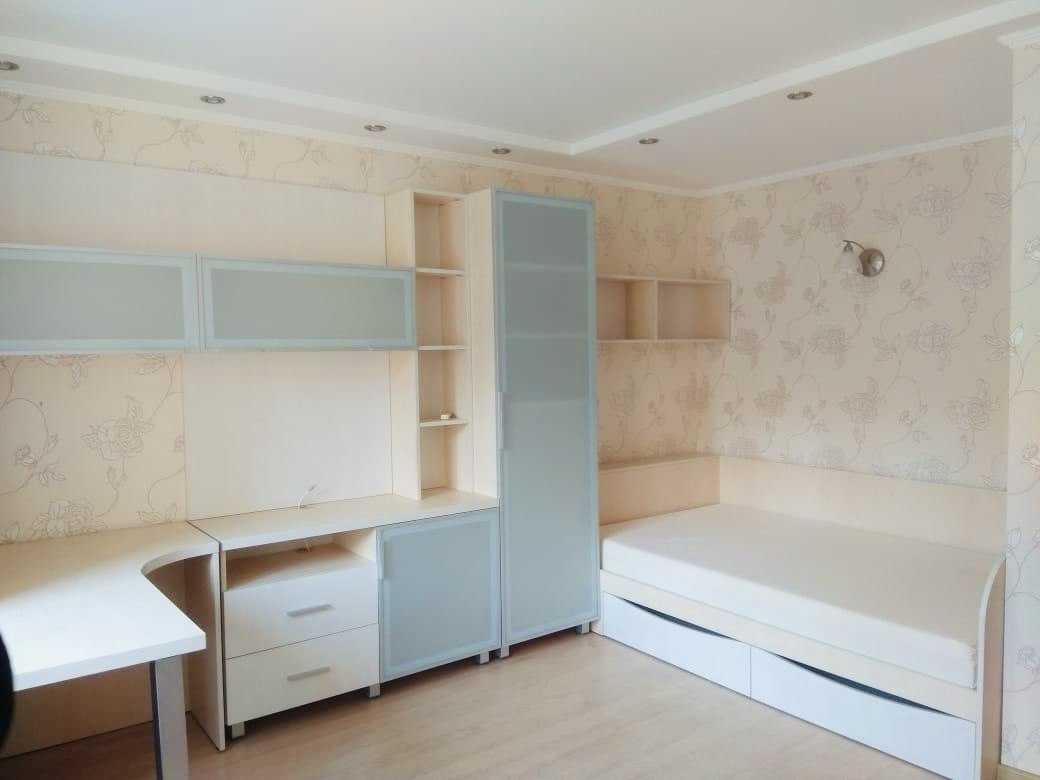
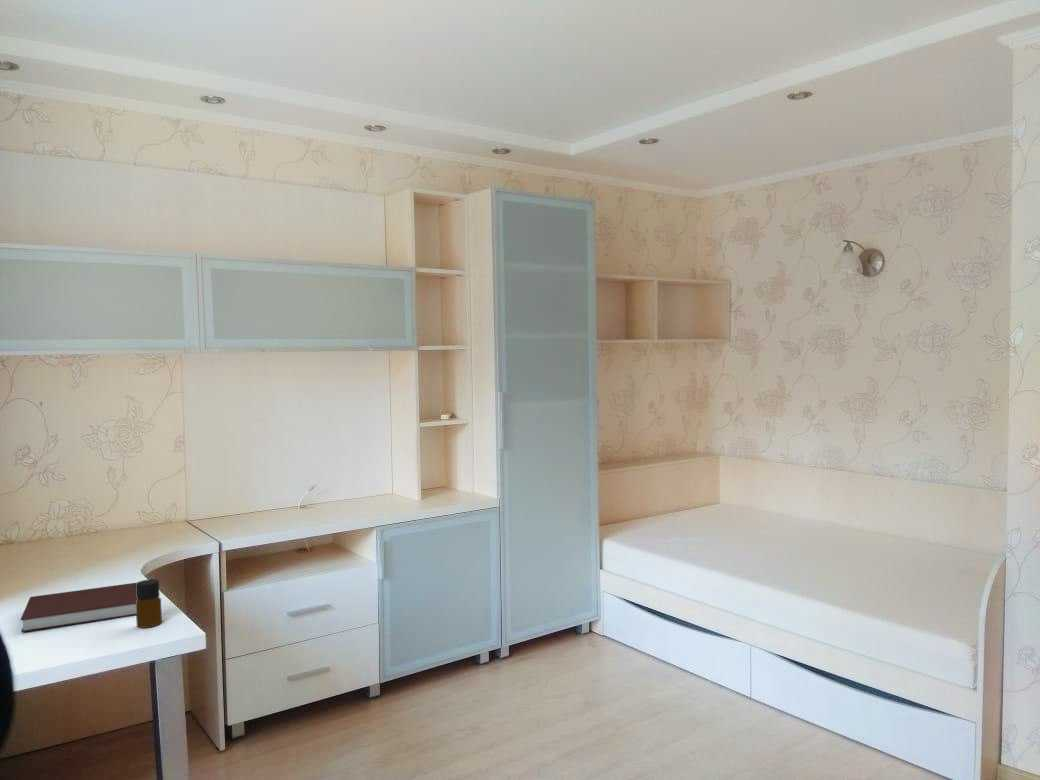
+ notebook (84, 605)
+ bottle (148, 603)
